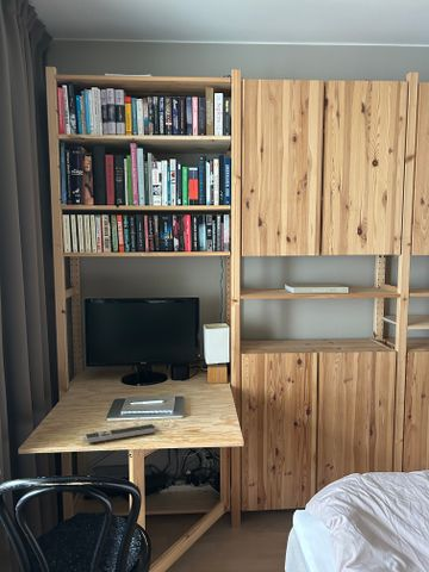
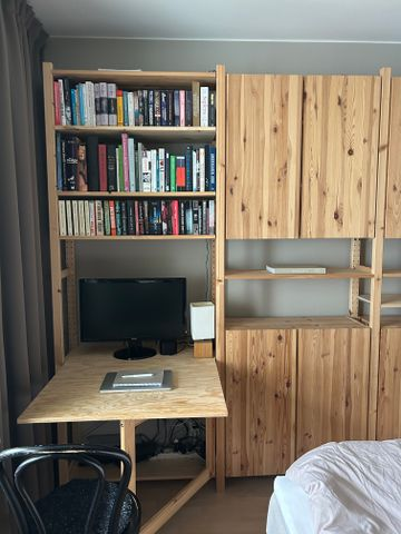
- keyboard (120, 431)
